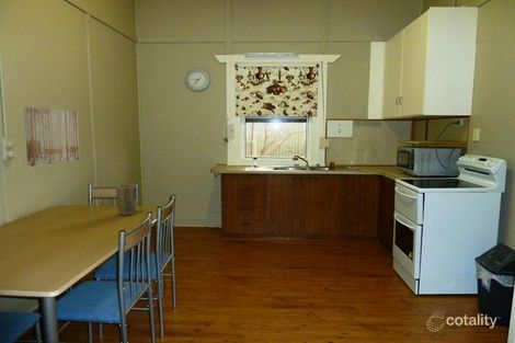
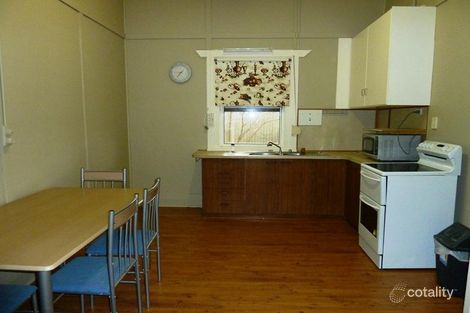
- plant pot (127, 199)
- wall art (55, 136)
